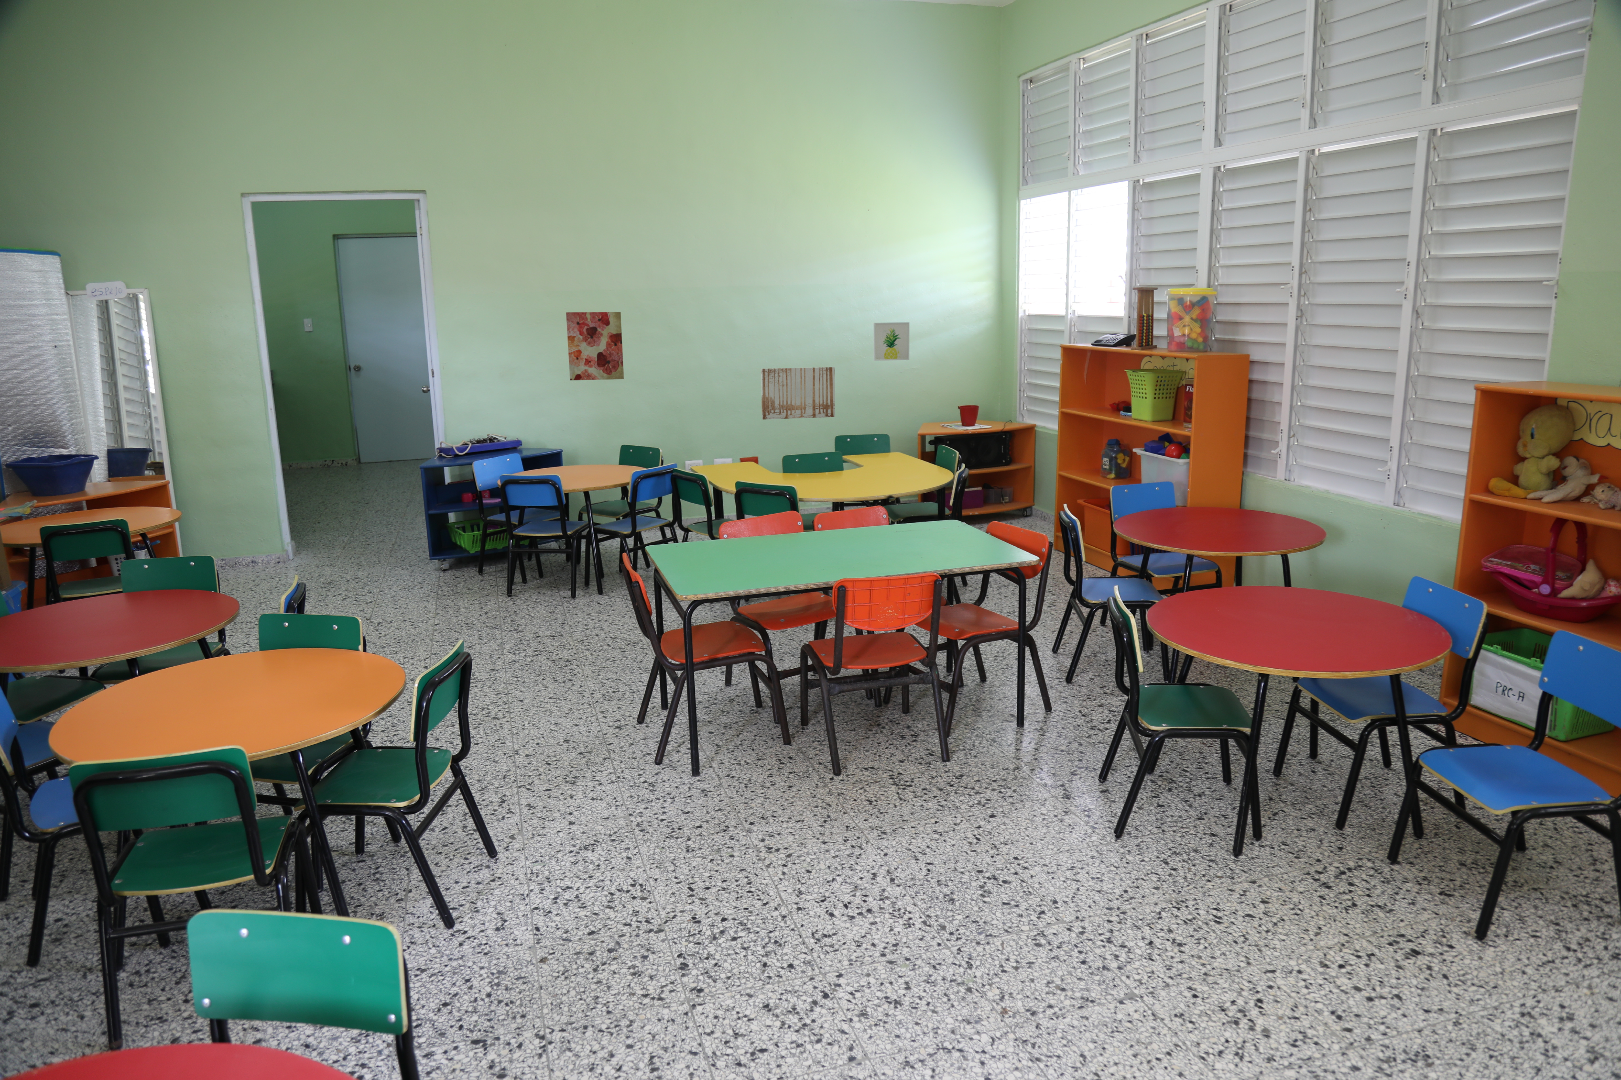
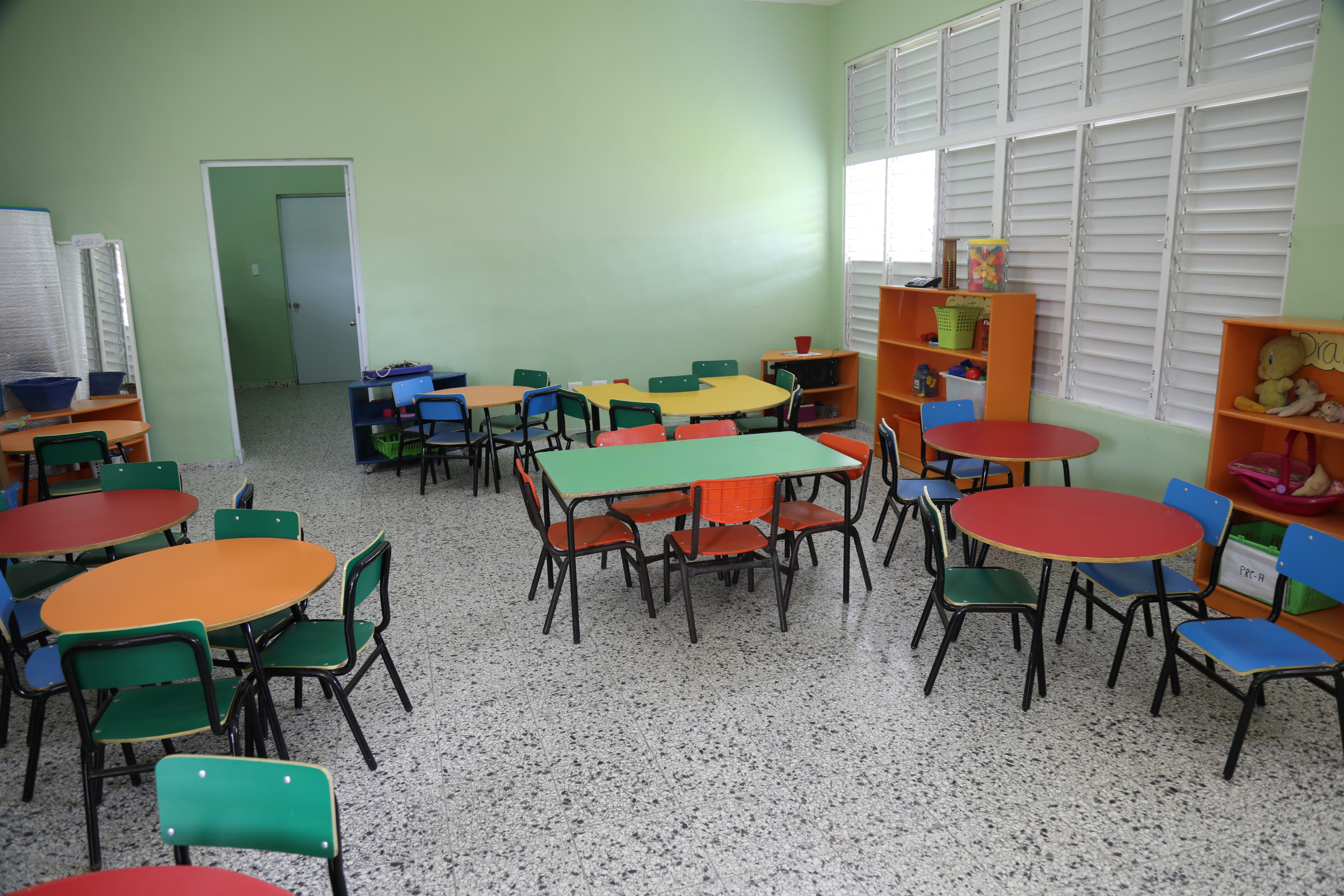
- wall art (596, 346)
- wall art (798, 393)
- wall art (891, 341)
